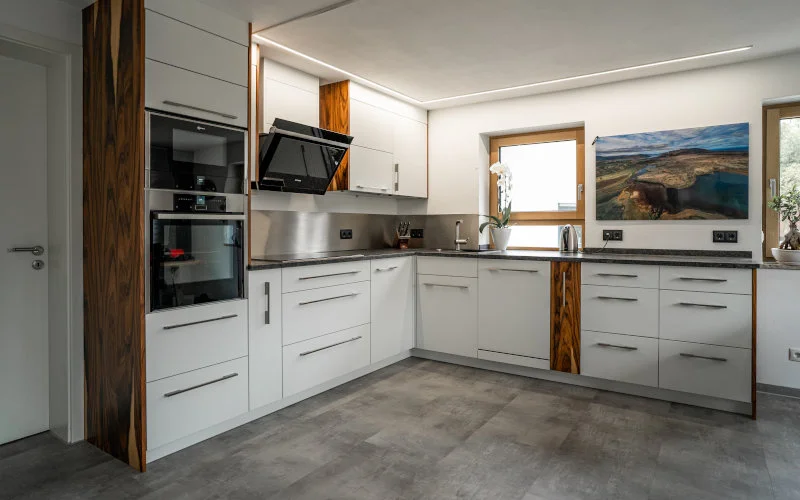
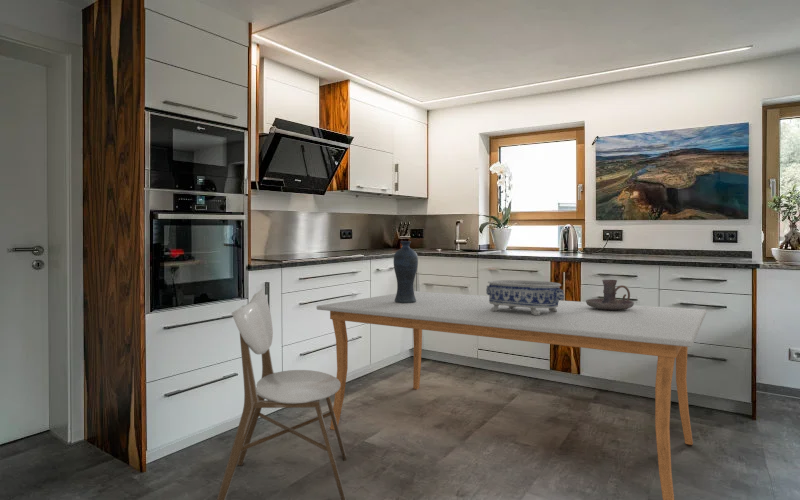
+ vase (405, 271)
+ dining chair (287, 388)
+ candle holder (612, 293)
+ dining table (510, 339)
+ decorative bowl (523, 296)
